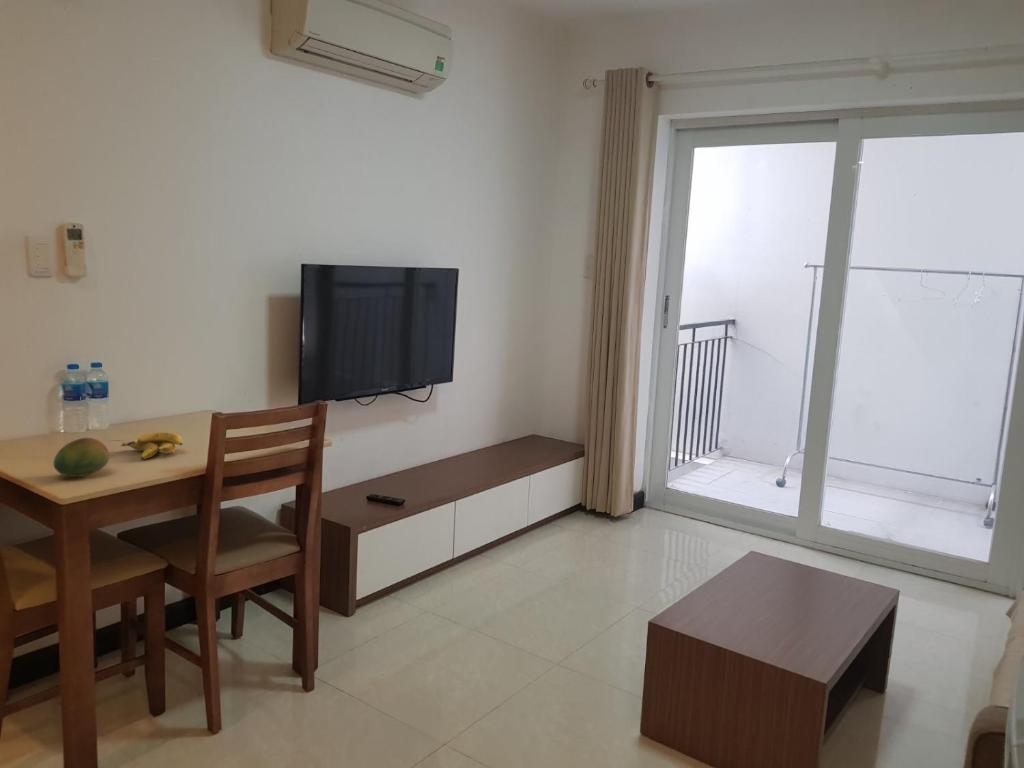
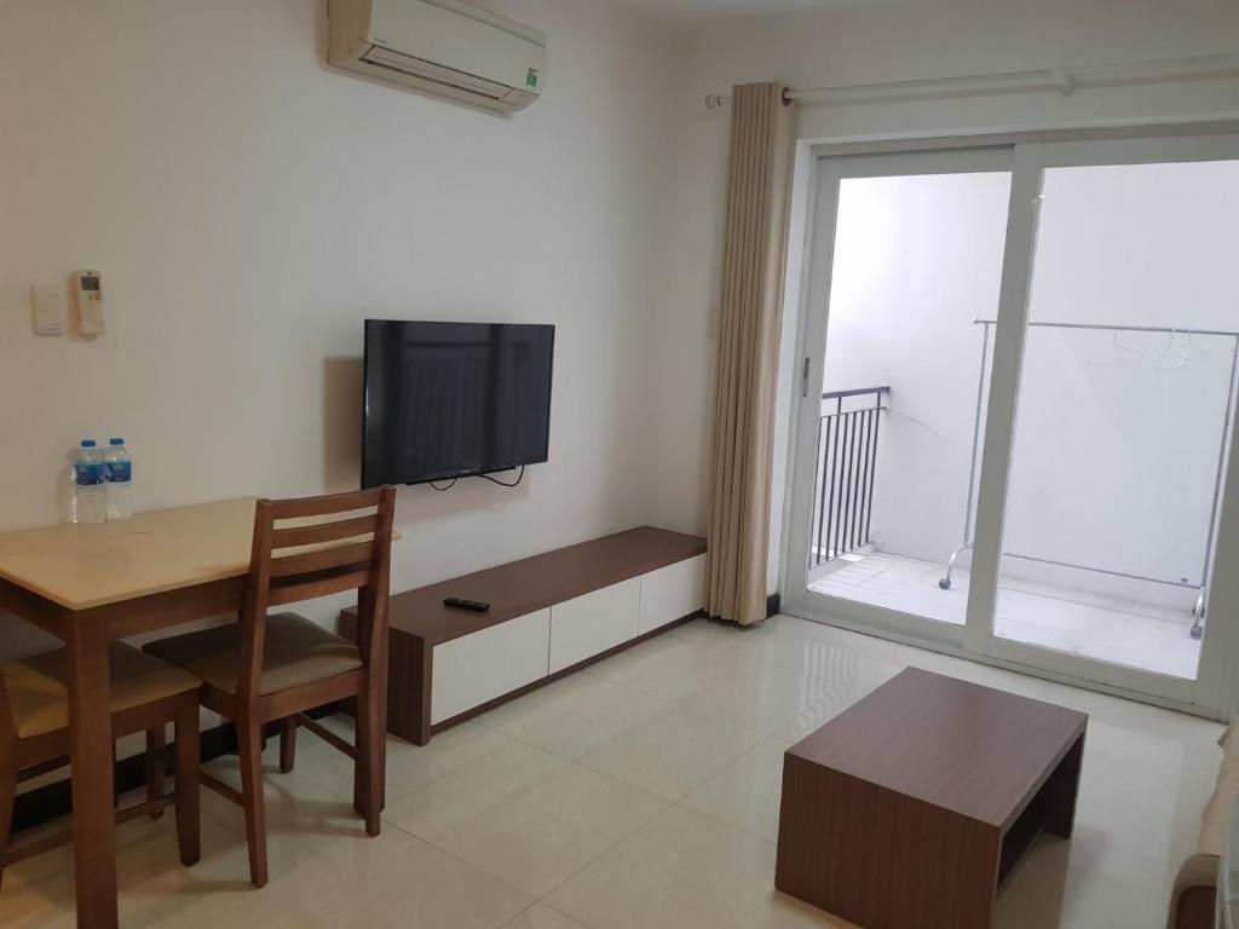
- fruit (80, 457)
- banana (150, 444)
